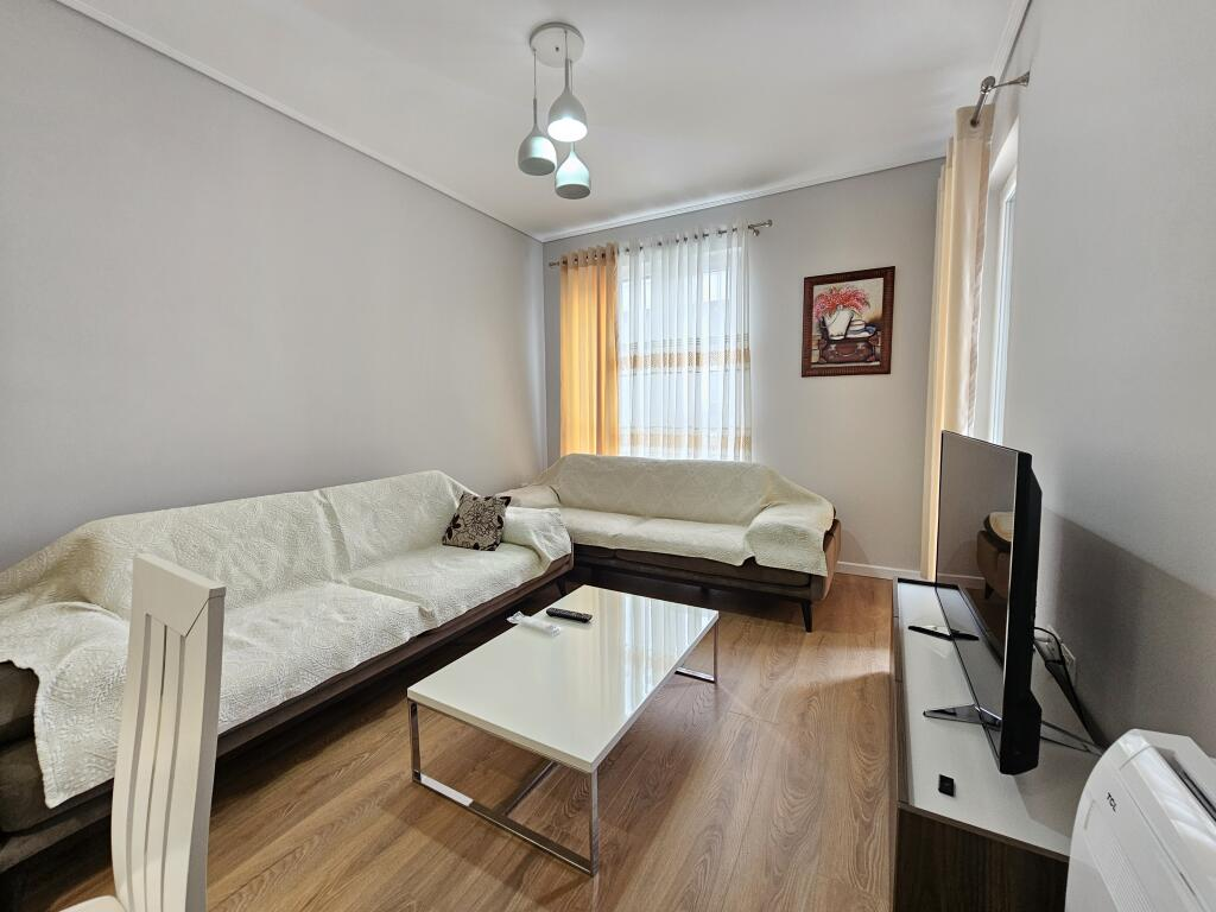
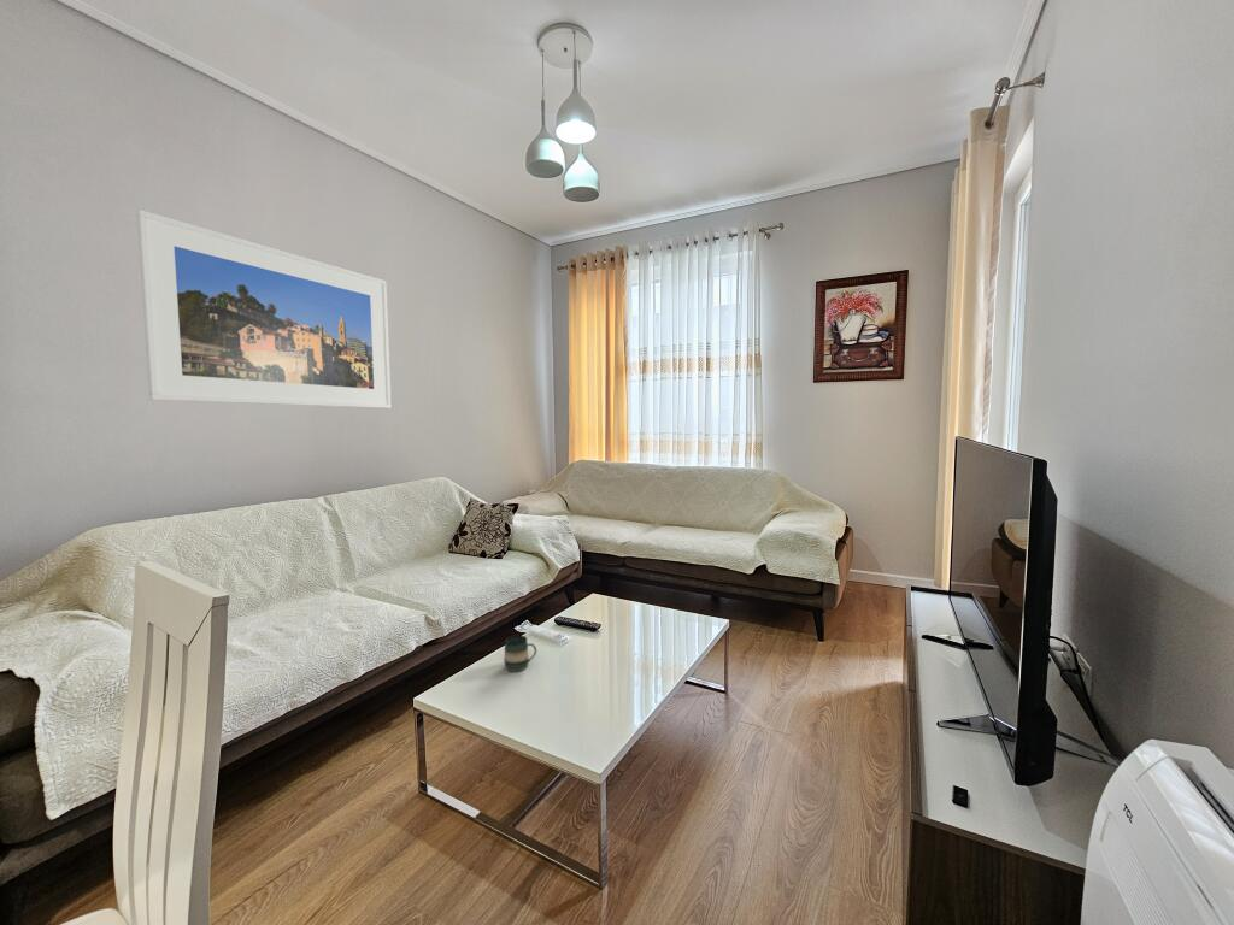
+ mug (521, 653)
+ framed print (289, 329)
